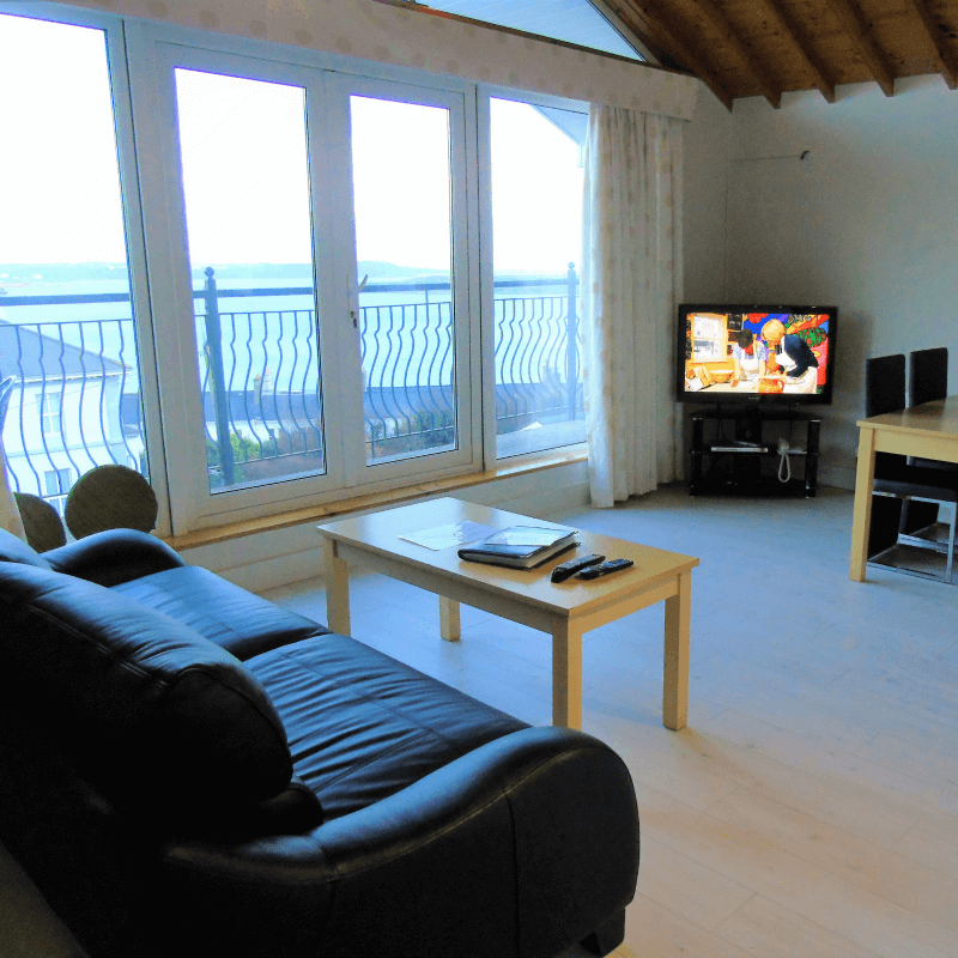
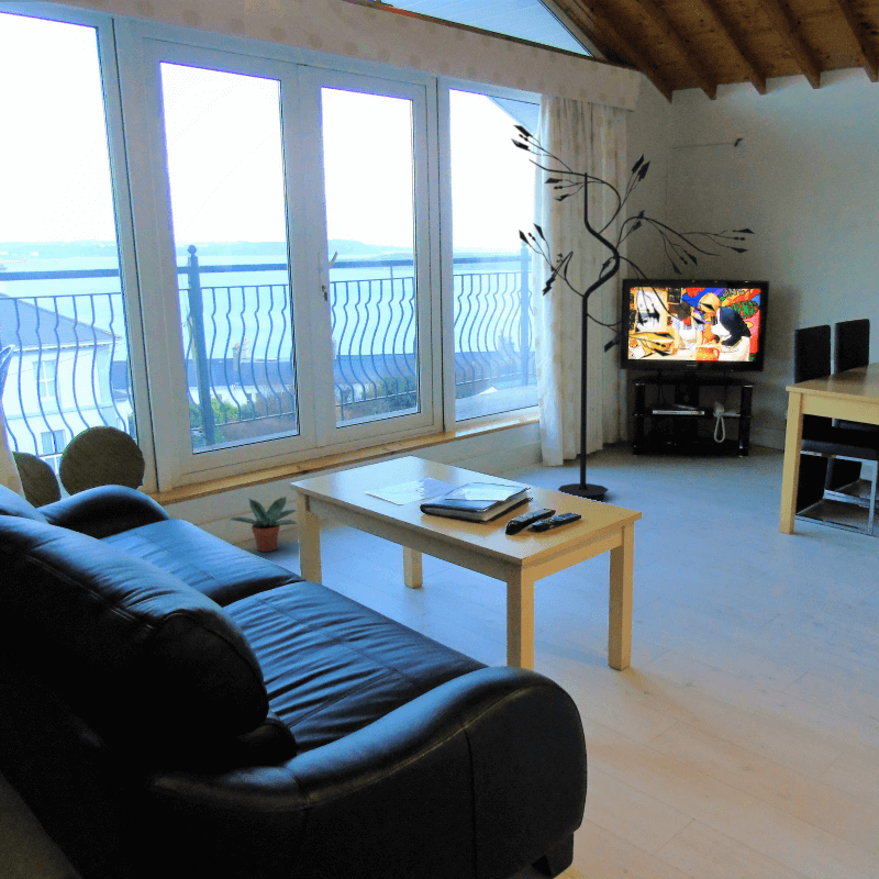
+ potted plant (266, 521)
+ floor lamp (602, 323)
